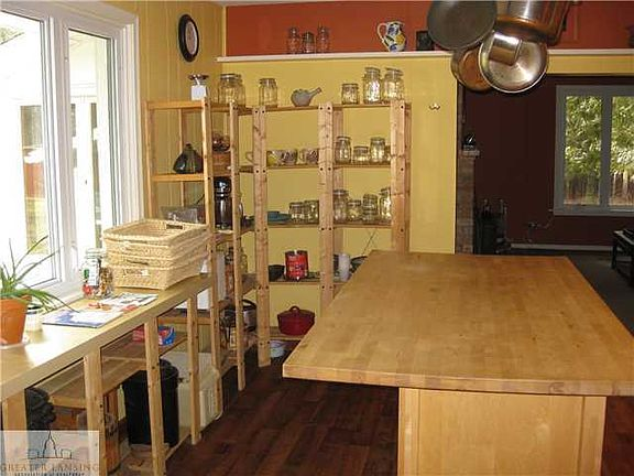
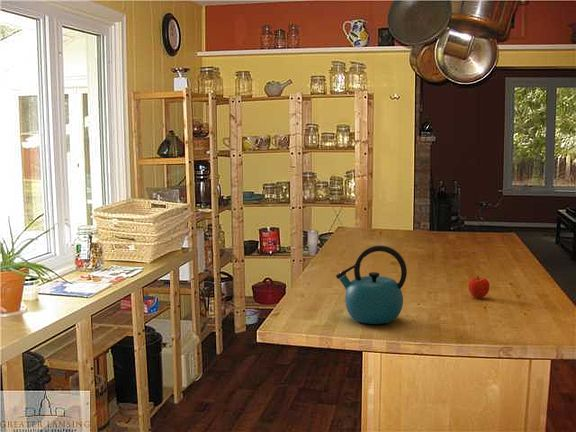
+ kettle (370, 282)
+ fruit (478, 286)
